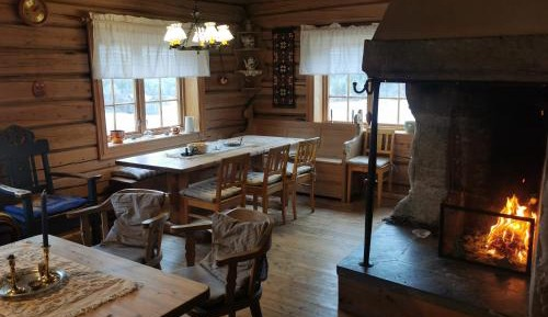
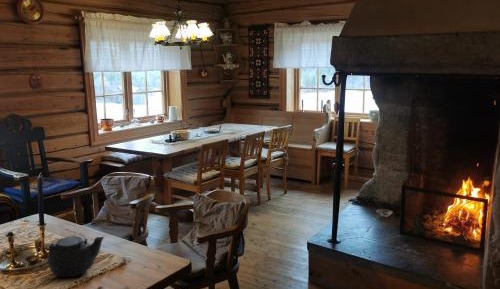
+ teapot (76, 255)
